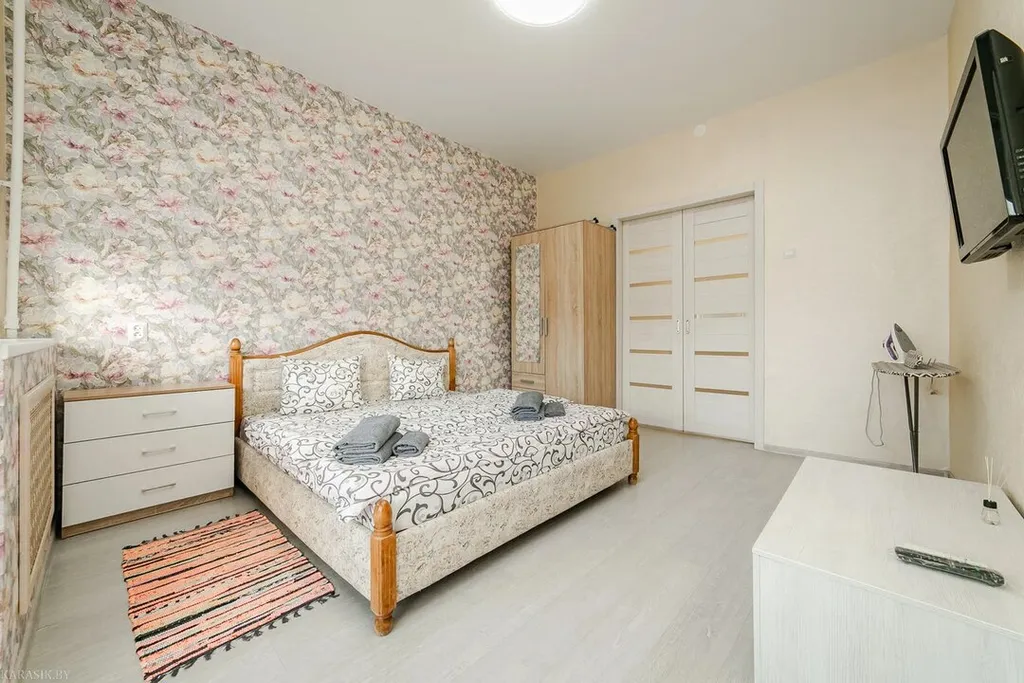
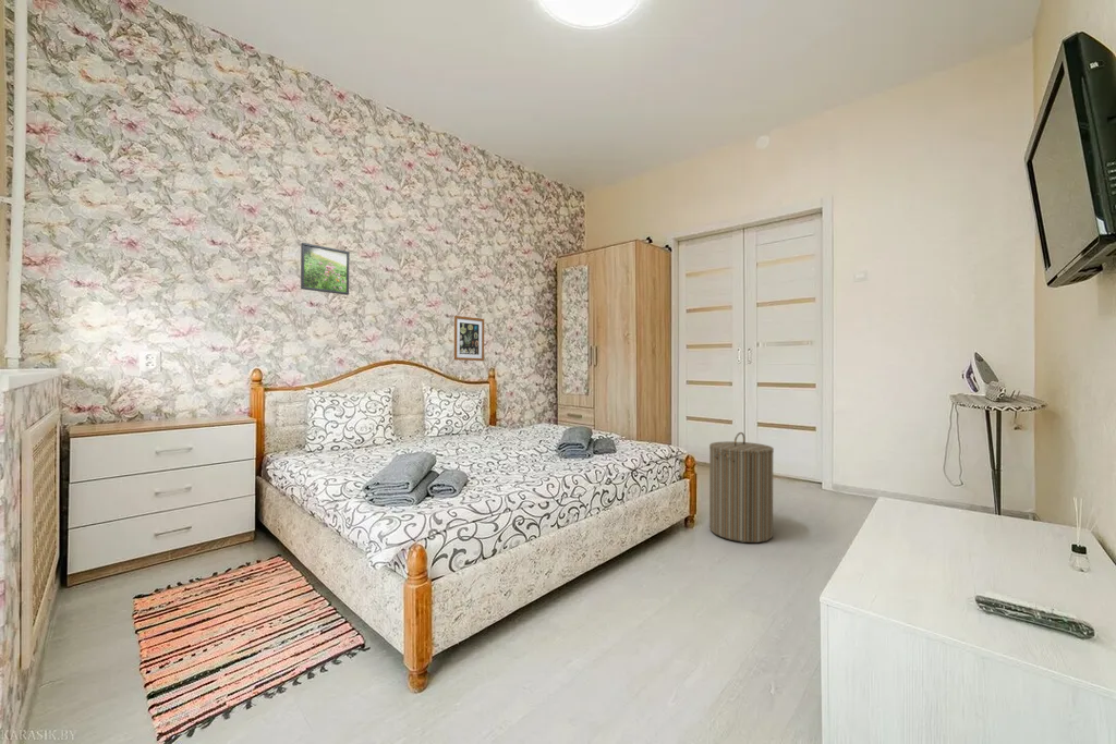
+ wall art (469, 339)
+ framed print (325, 269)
+ laundry hamper (740, 481)
